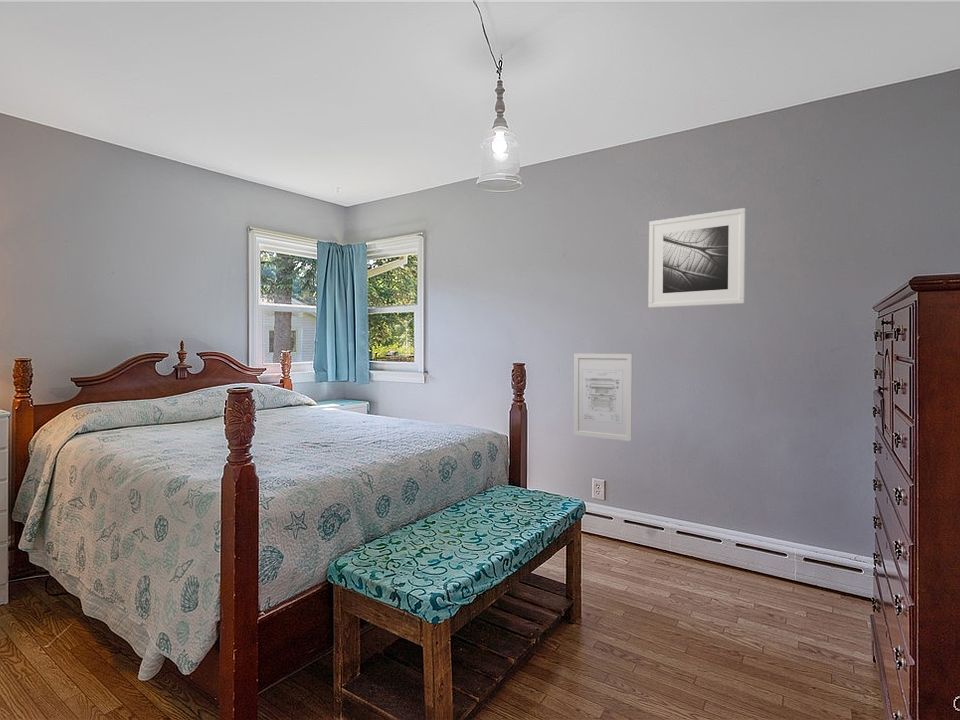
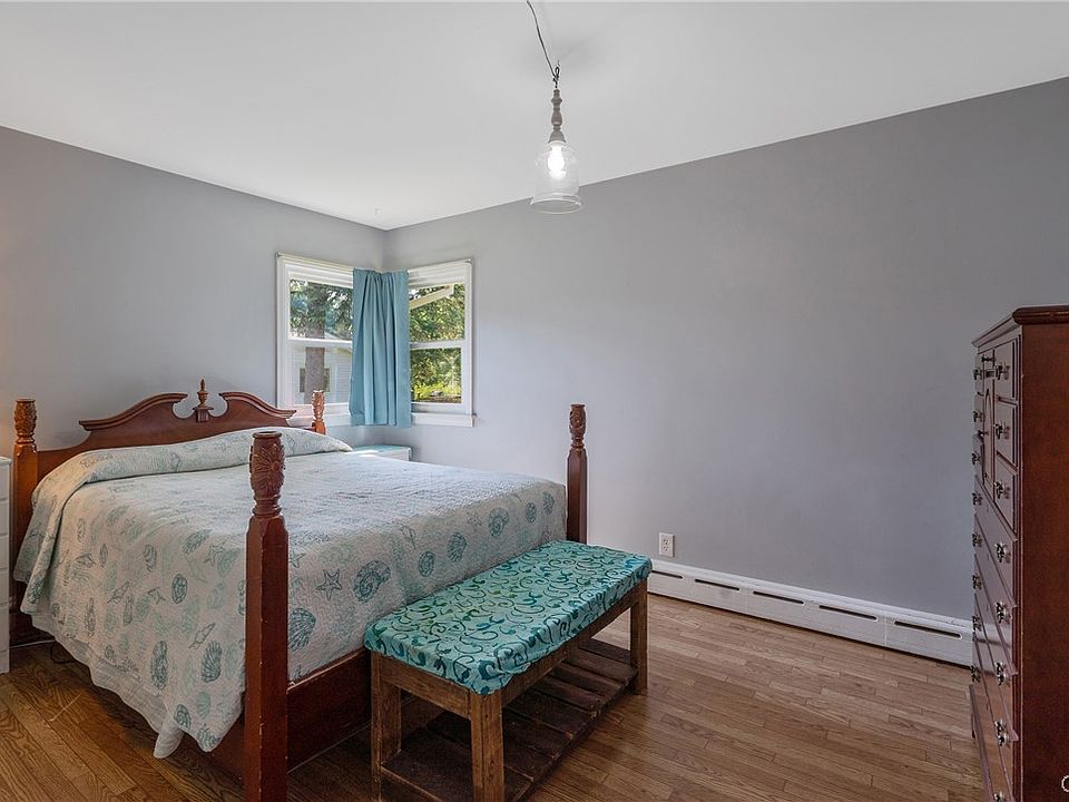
- wall art (602, 395)
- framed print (694, 260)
